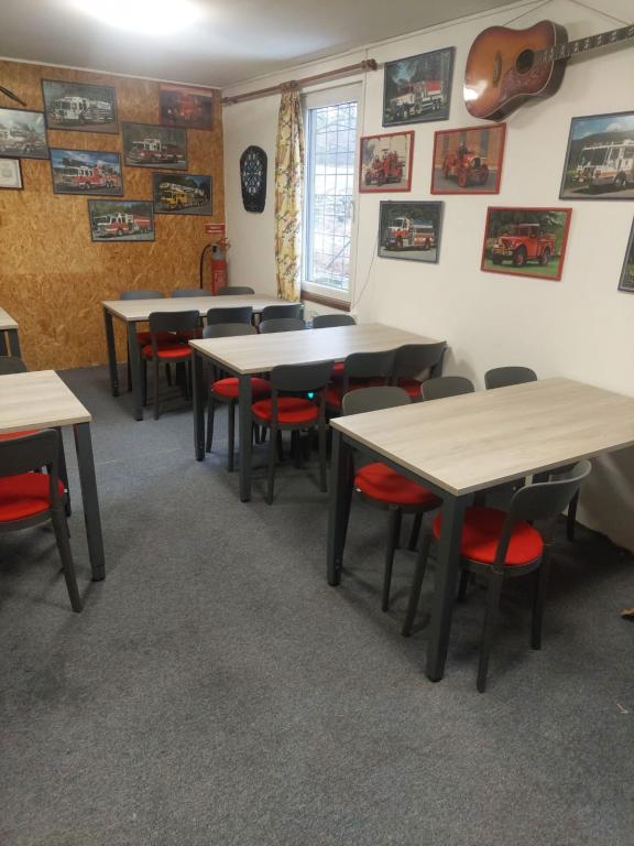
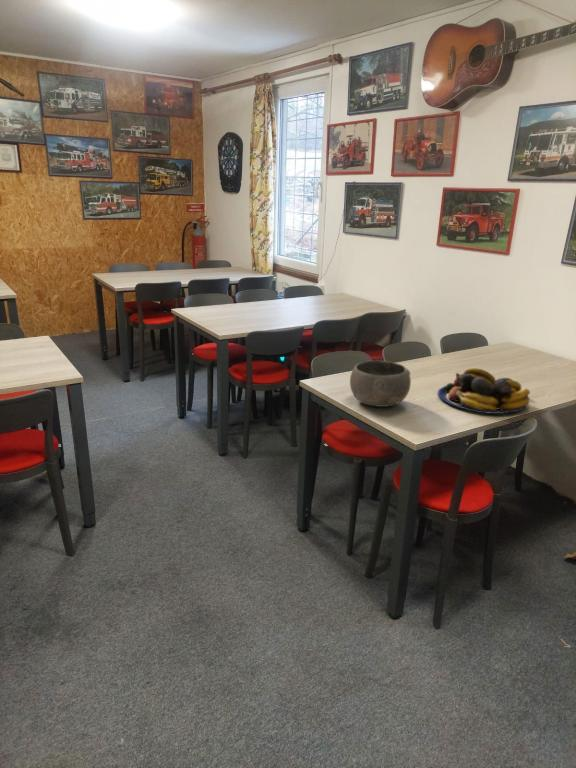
+ fruit bowl (483, 384)
+ bowl (379, 384)
